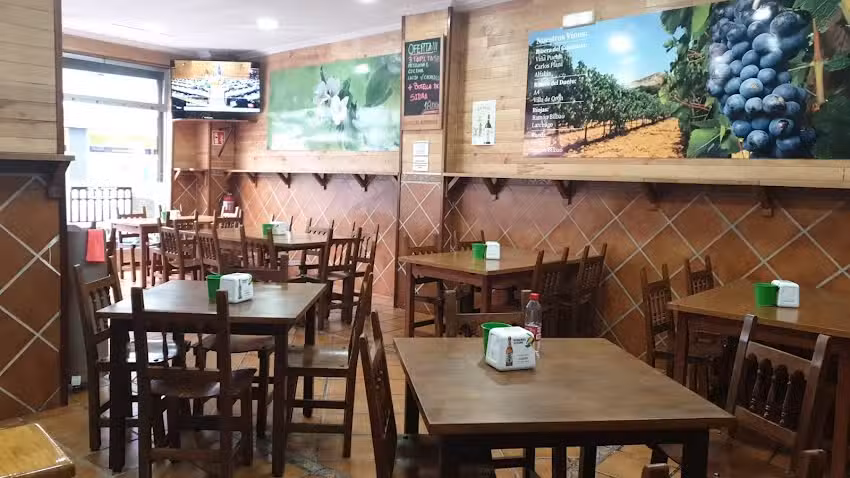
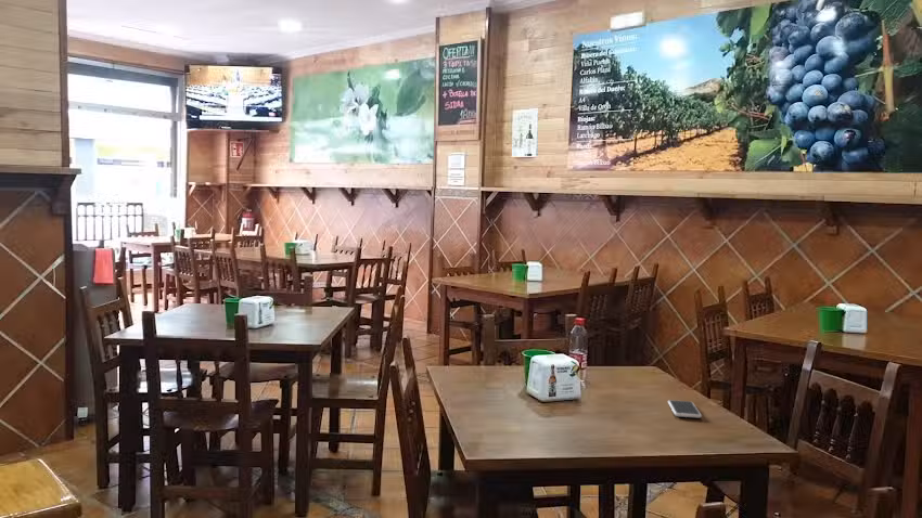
+ smartphone (683, 409)
